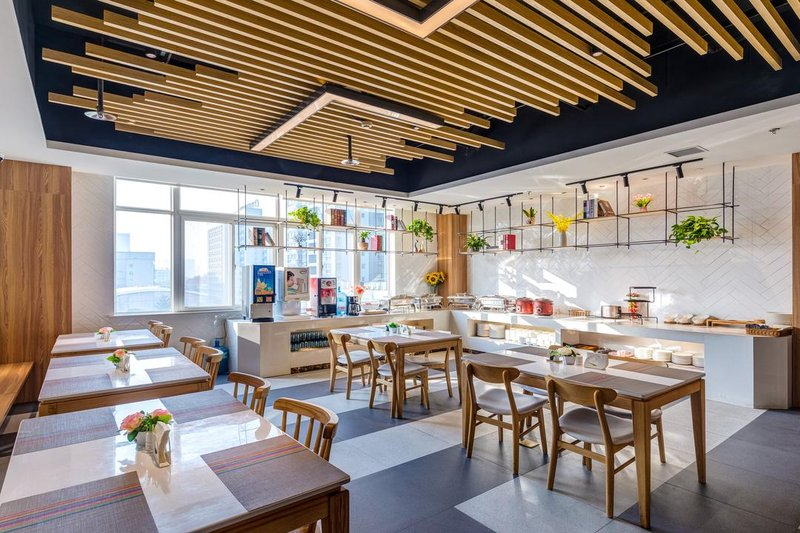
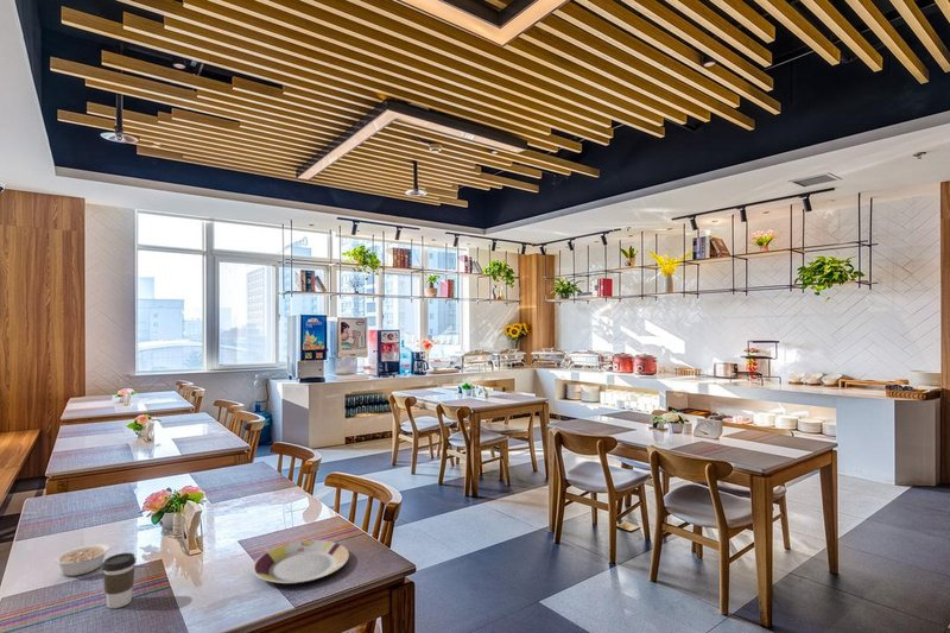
+ legume (84, 558)
+ coffee cup (119, 580)
+ plate (302, 563)
